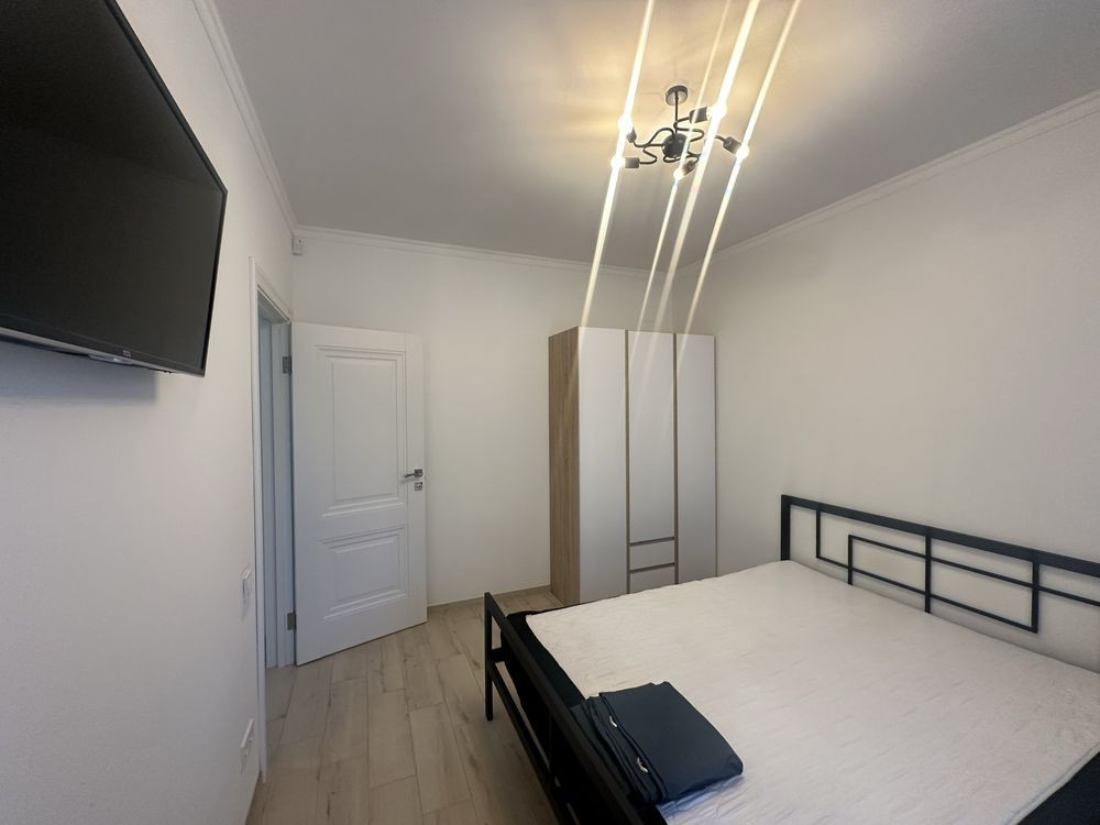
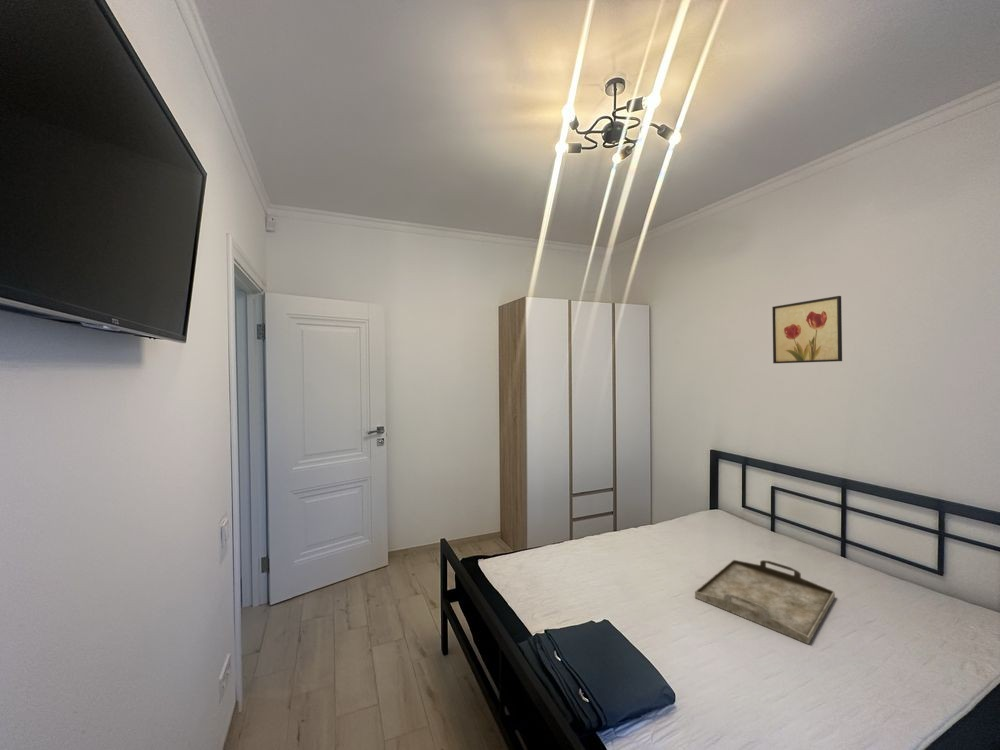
+ wall art (805, 332)
+ serving tray (764, 589)
